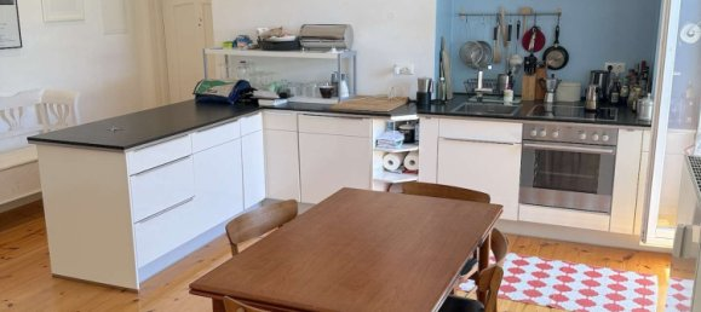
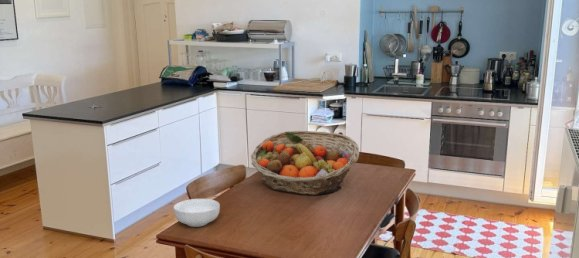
+ cereal bowl (197, 214)
+ fruit basket (304, 161)
